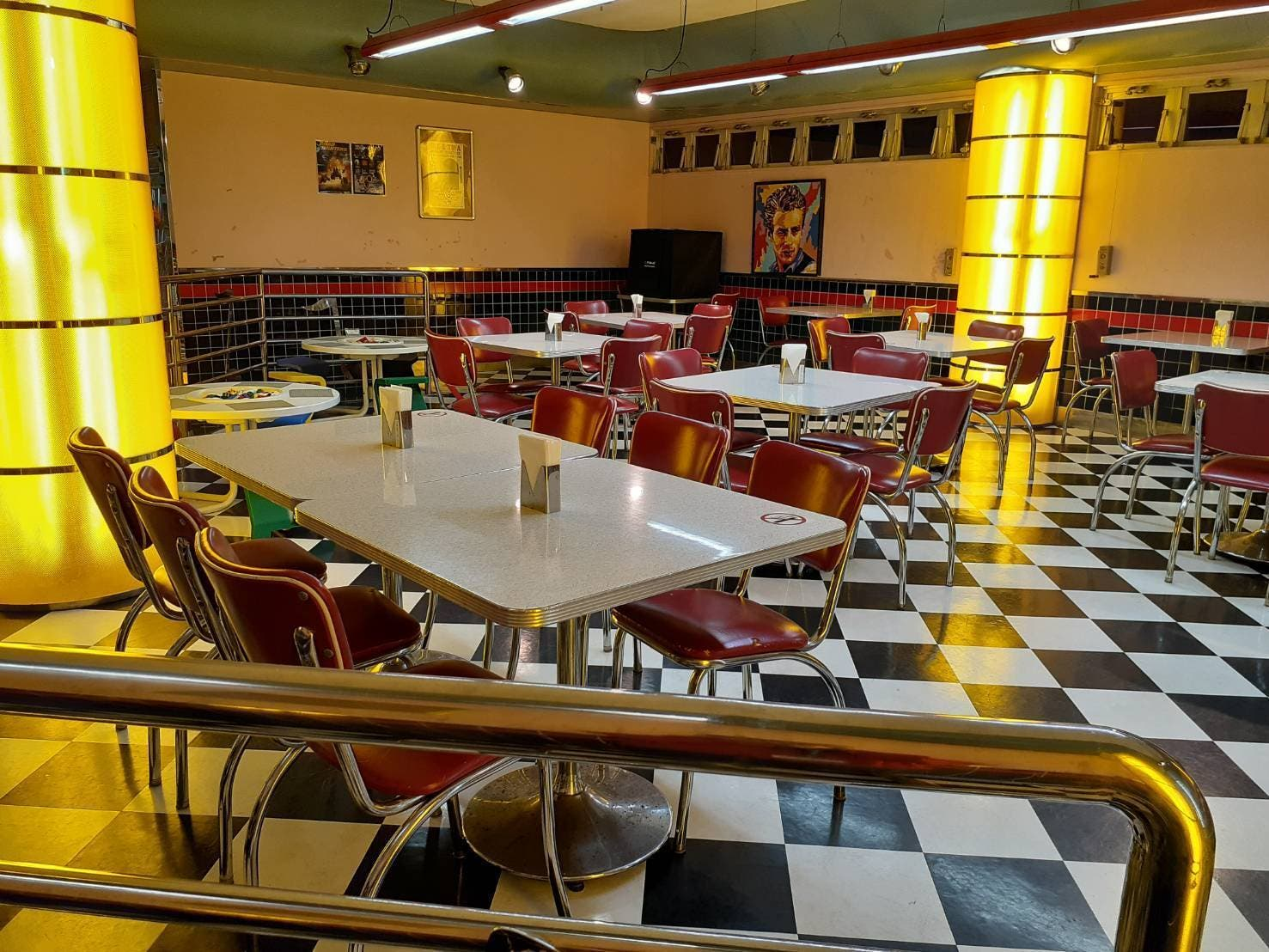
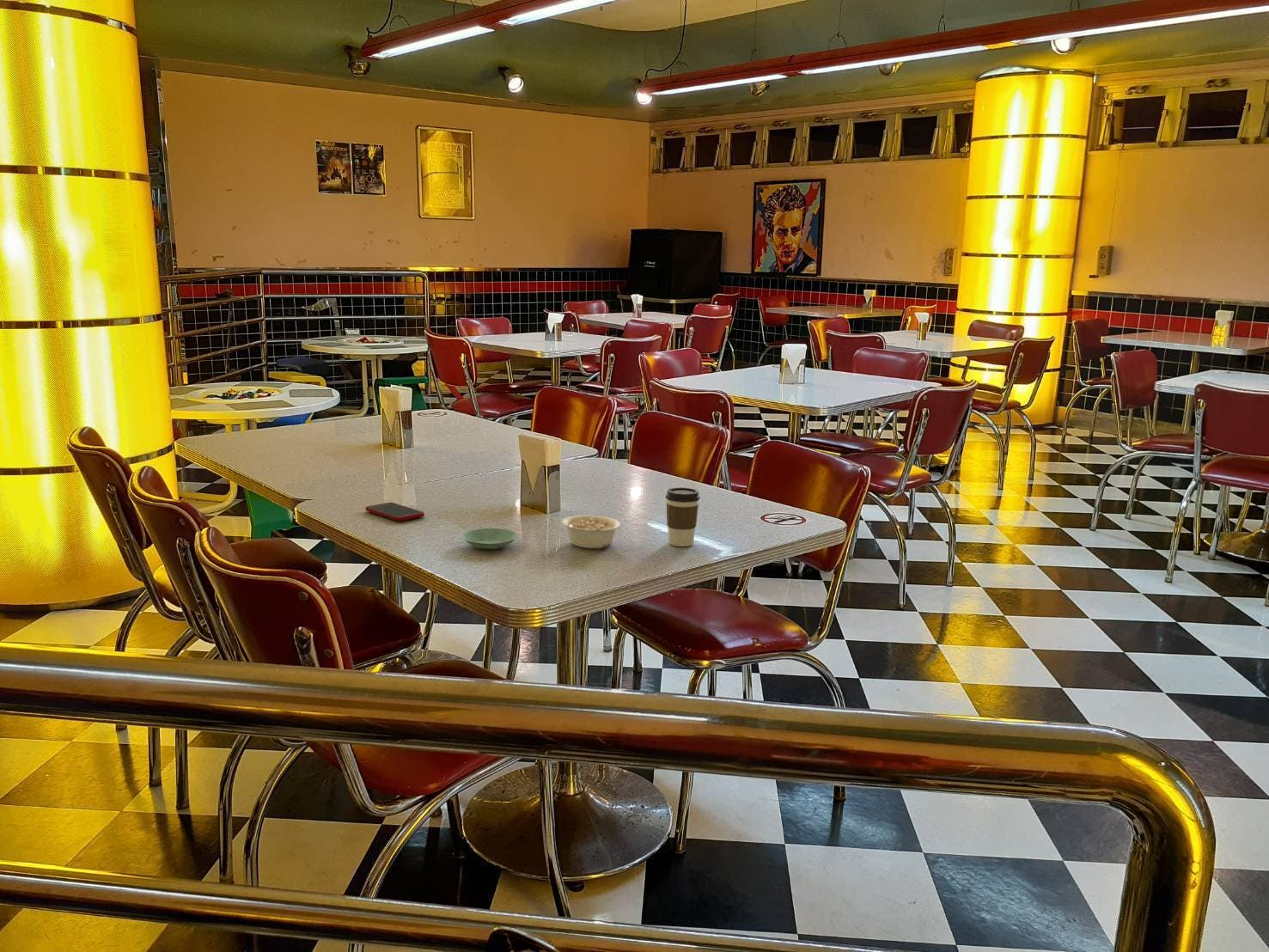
+ coffee cup (681, 516)
+ legume (592, 531)
+ saucer (490, 540)
+ cell phone (394, 511)
